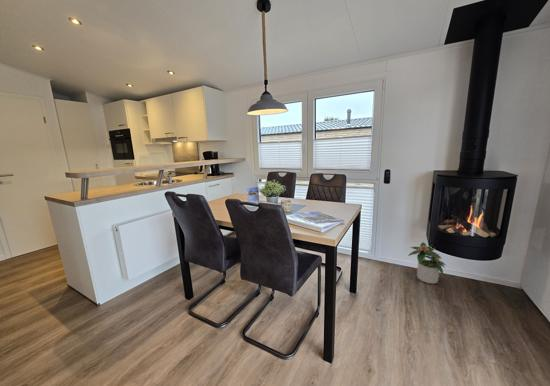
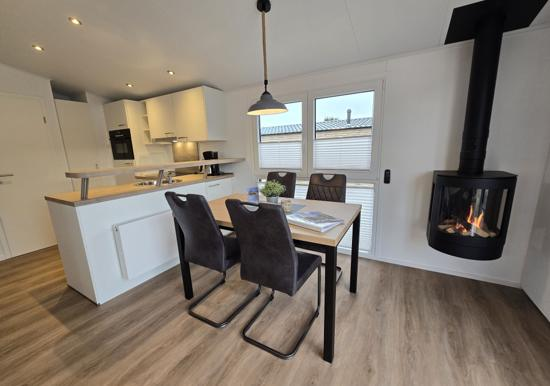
- potted plant (426, 262)
